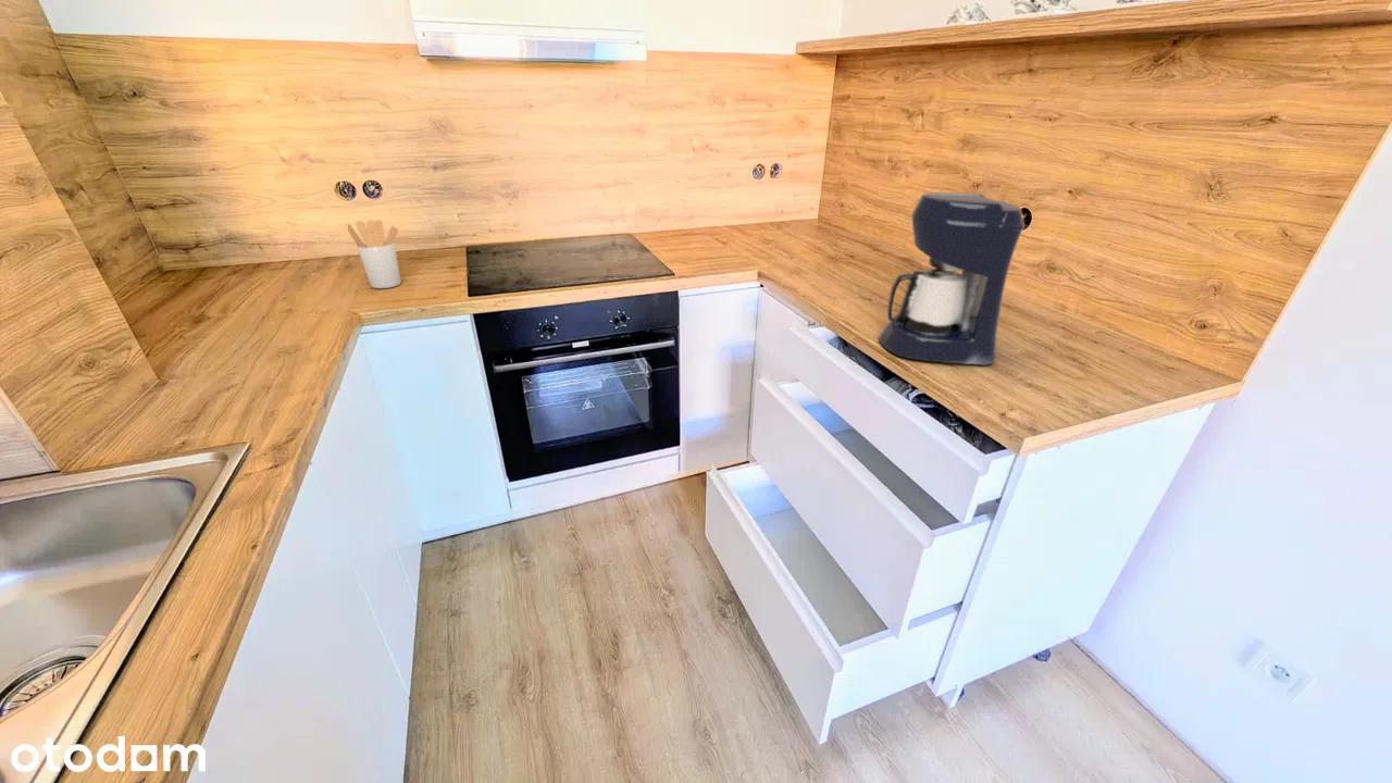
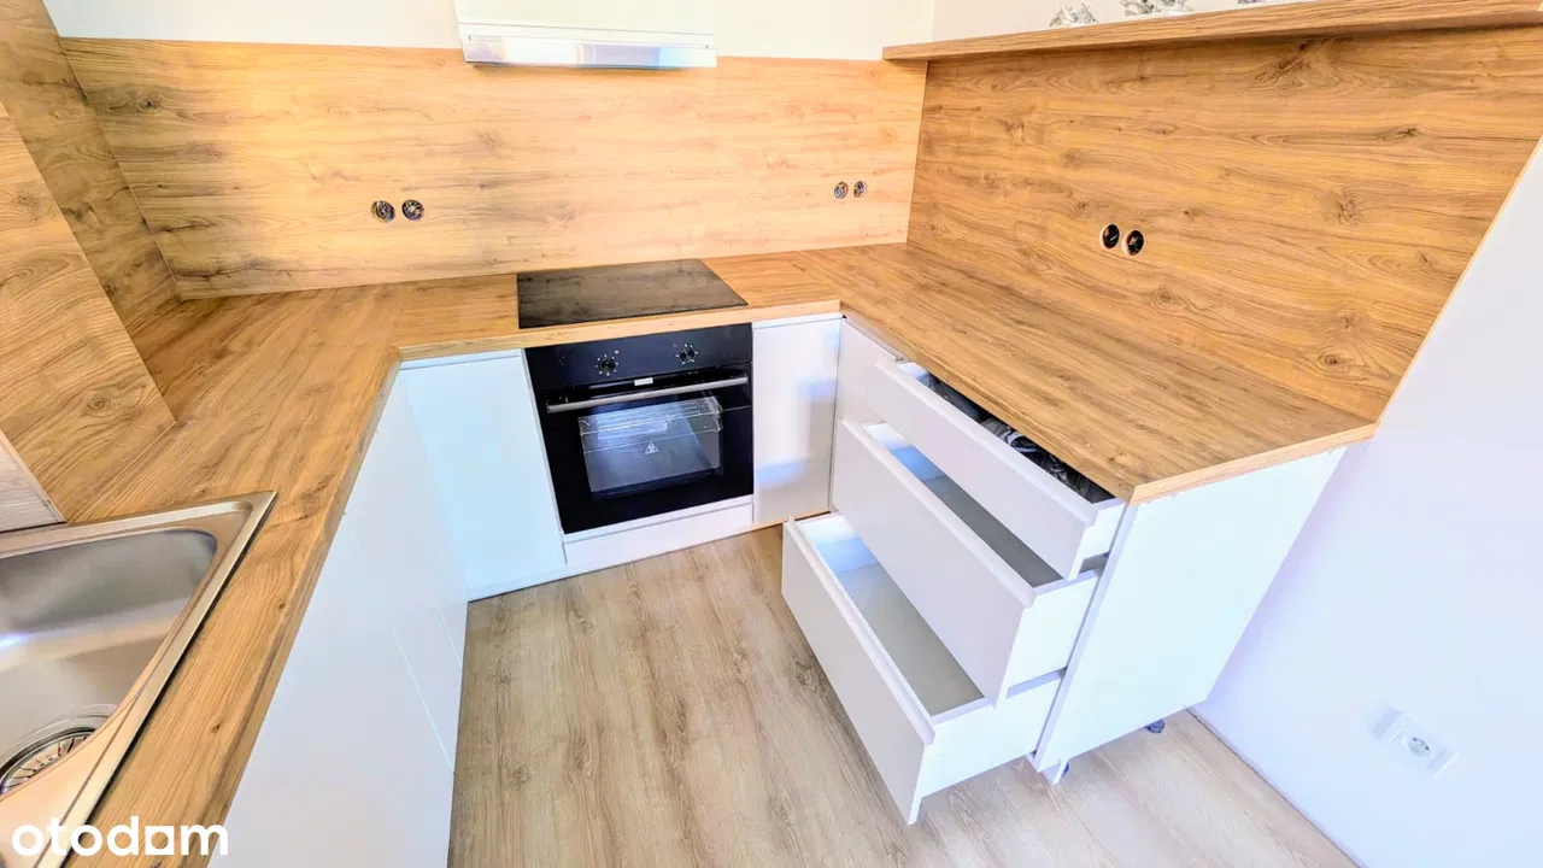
- utensil holder (376, 252)
- coffee maker (954, 276)
